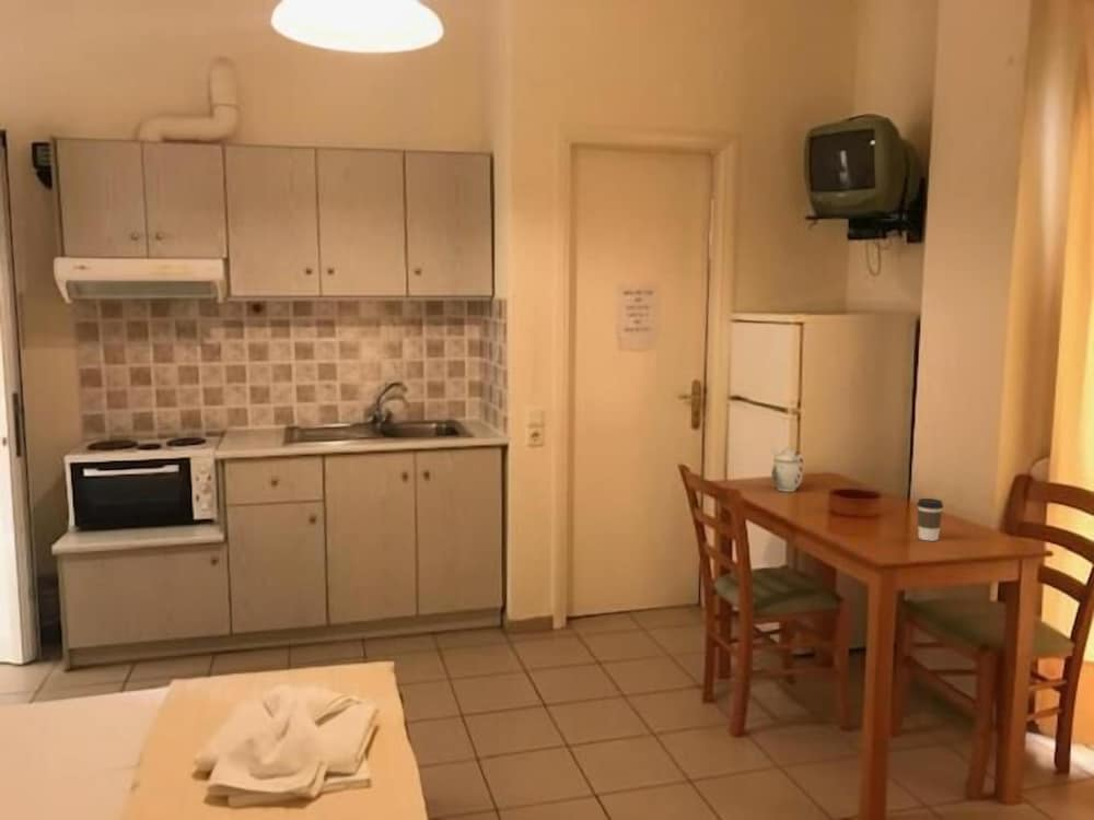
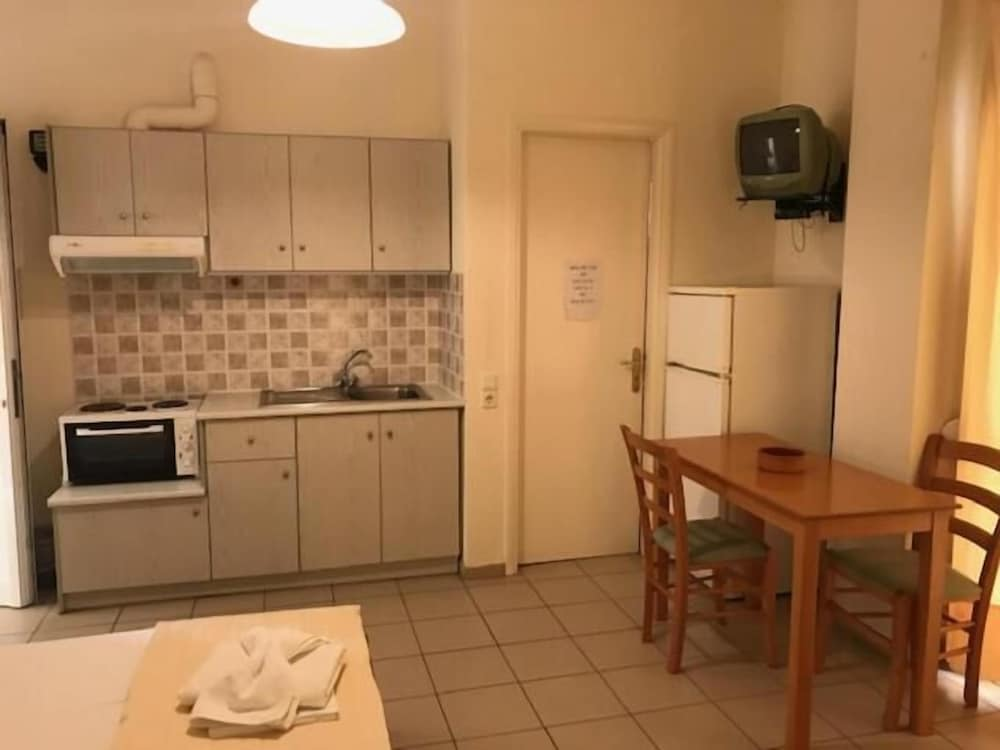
- coffee cup (929, 519)
- teapot (787, 467)
